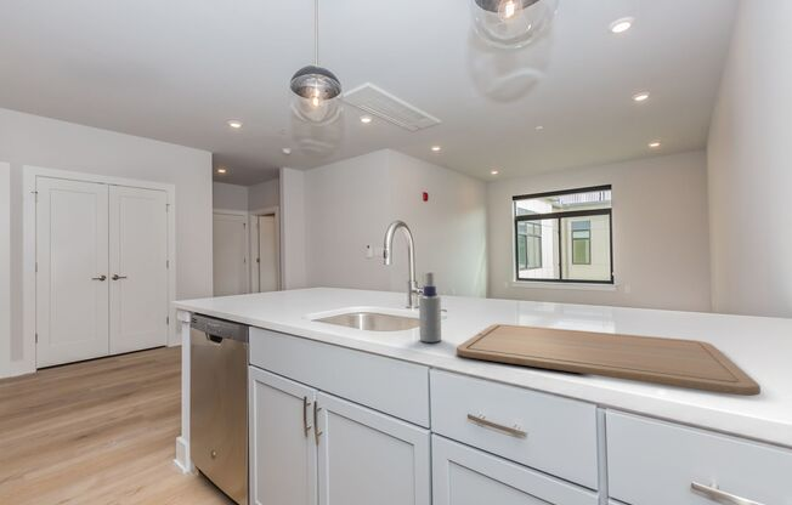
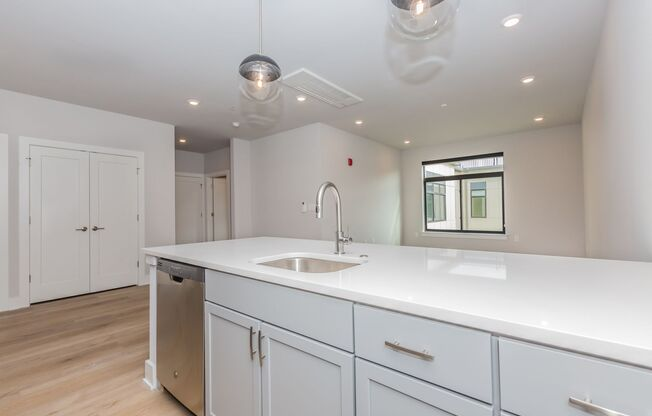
- chopping board (583, 347)
- spray bottle (430, 305)
